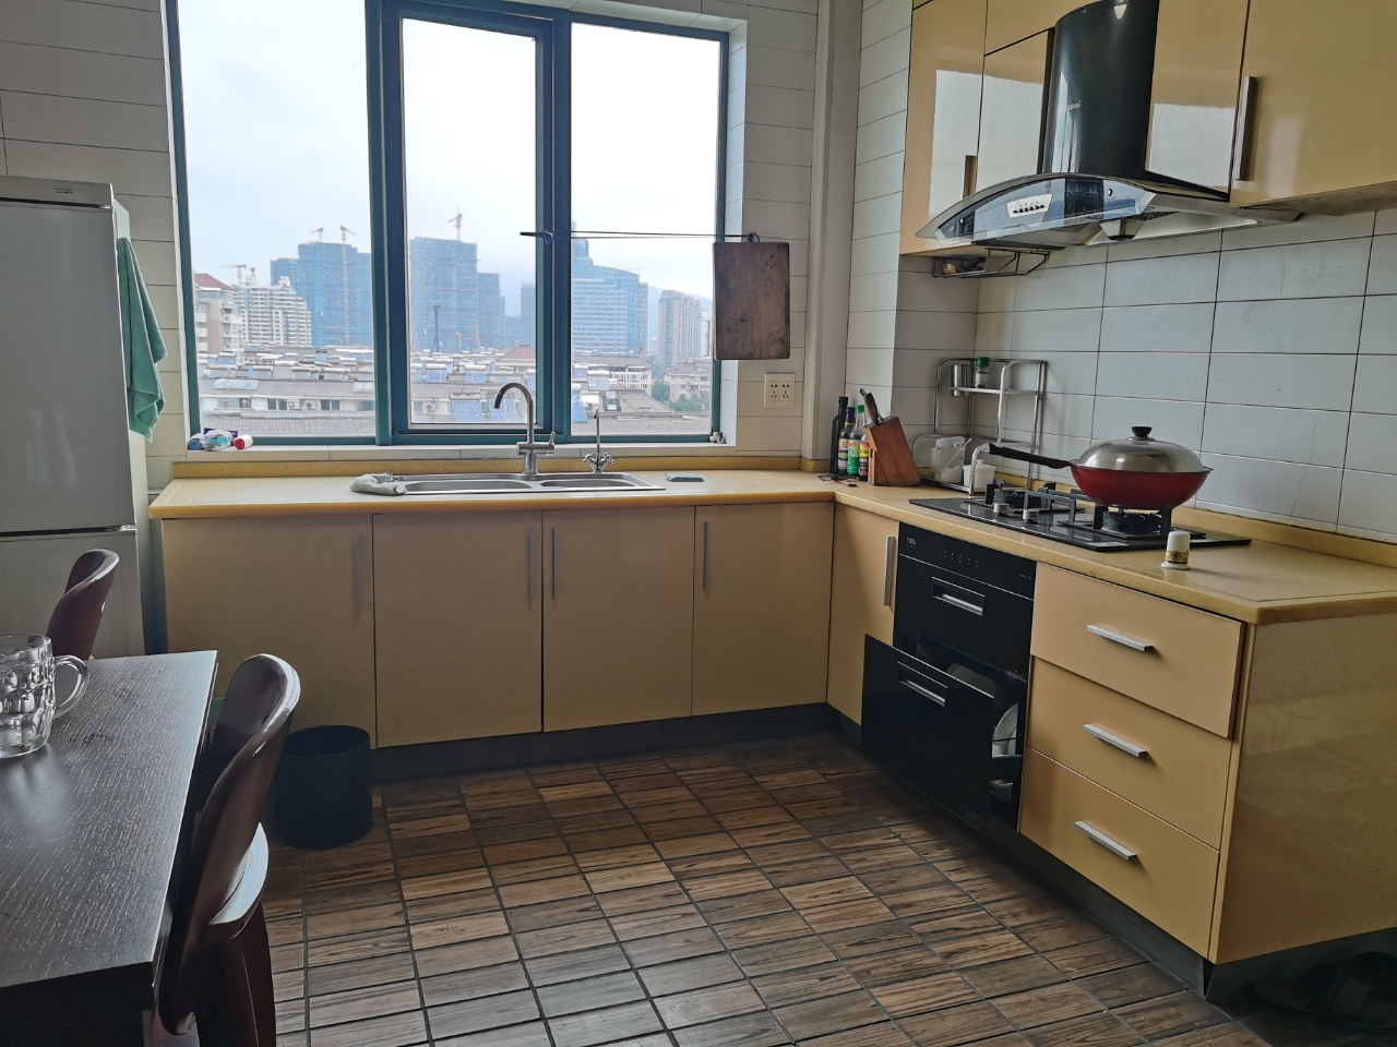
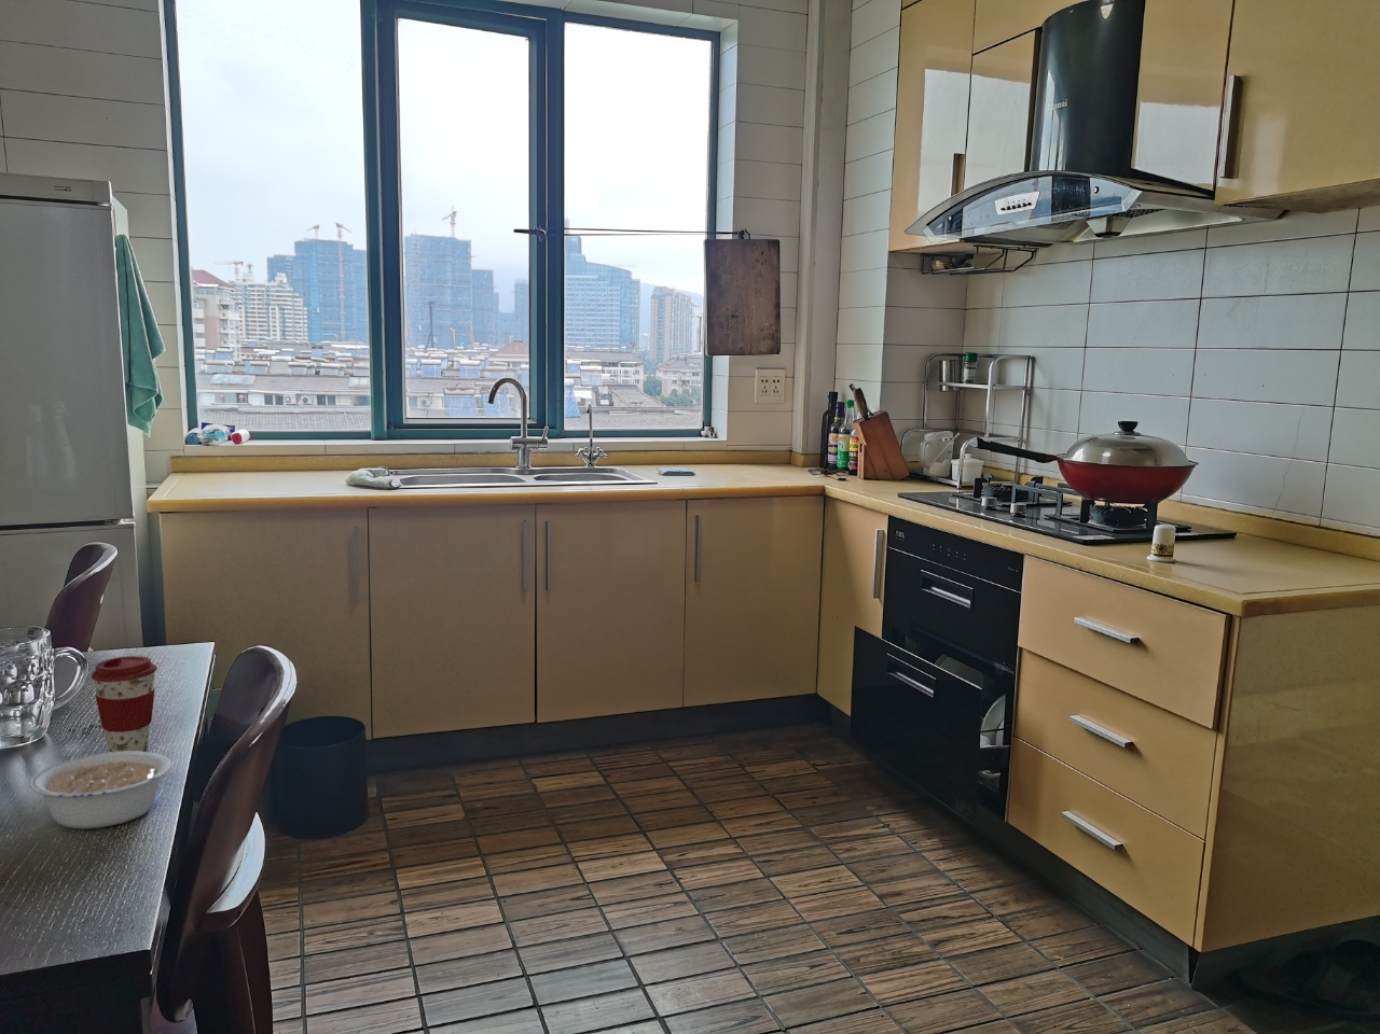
+ coffee cup (126, 706)
+ legume (108, 787)
